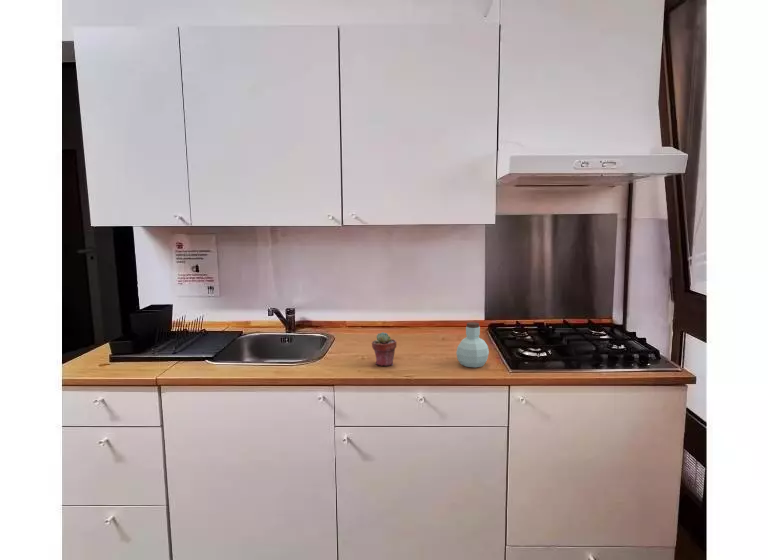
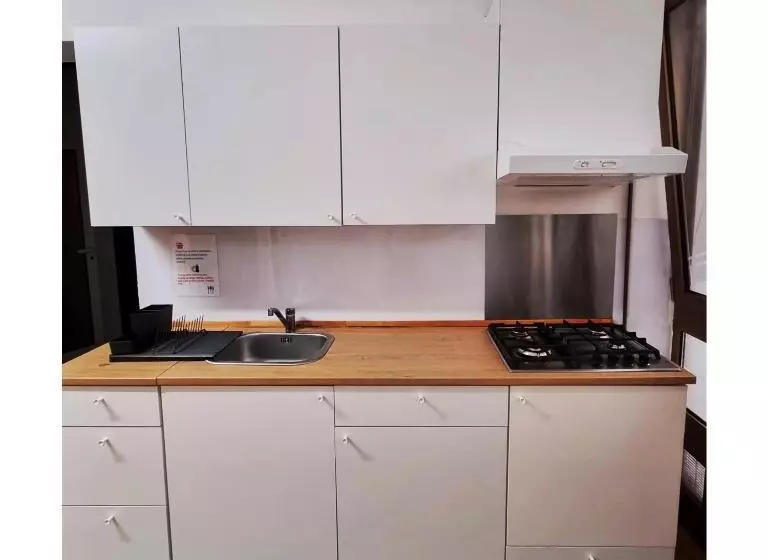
- jar (472, 343)
- potted succulent (384, 347)
